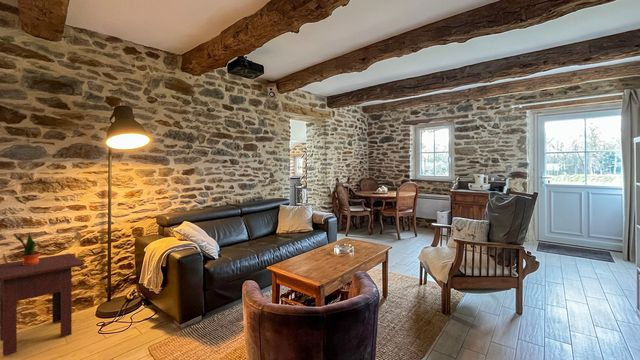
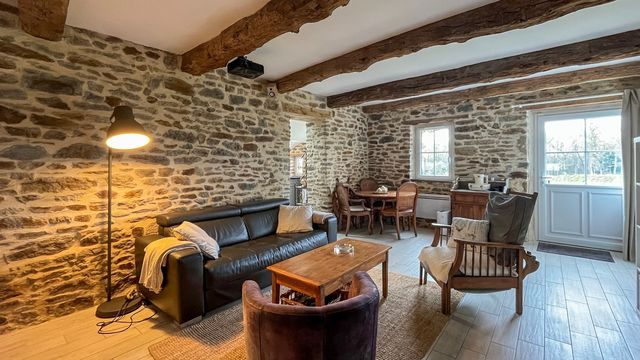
- side table (36, 296)
- potted plant (27, 248)
